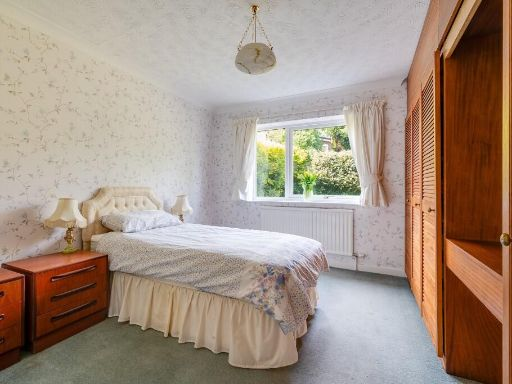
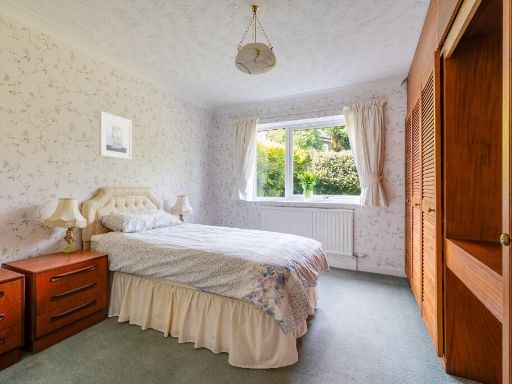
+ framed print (116, 136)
